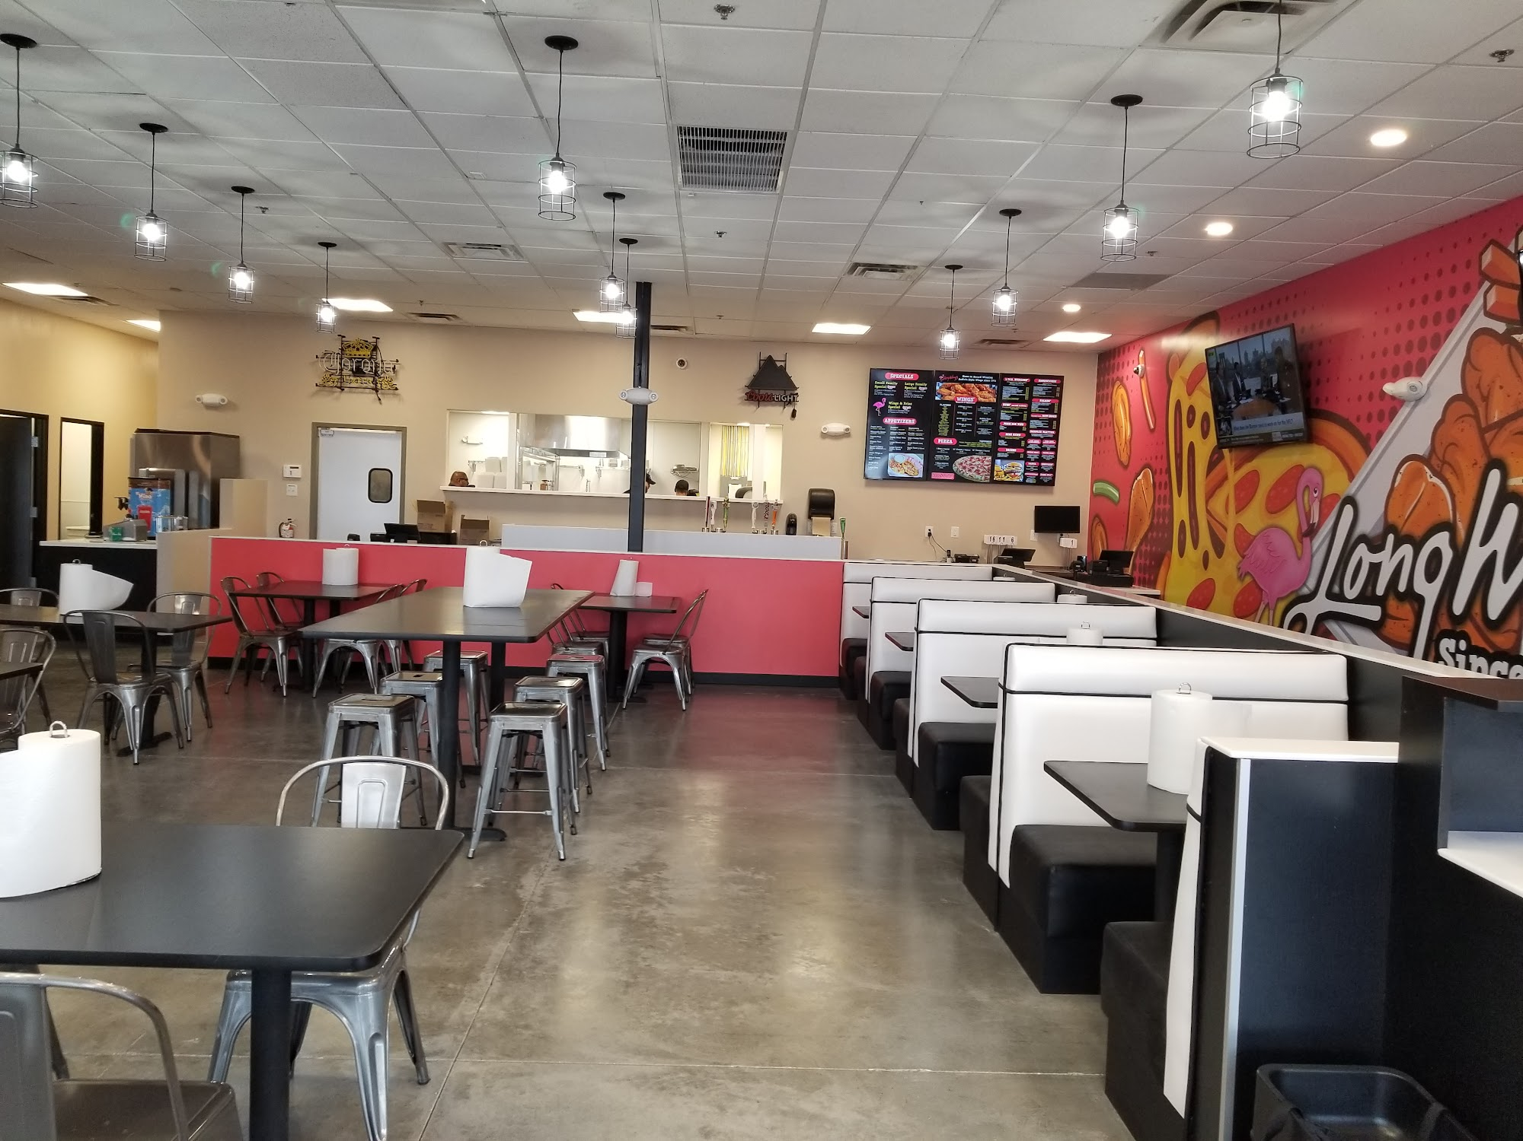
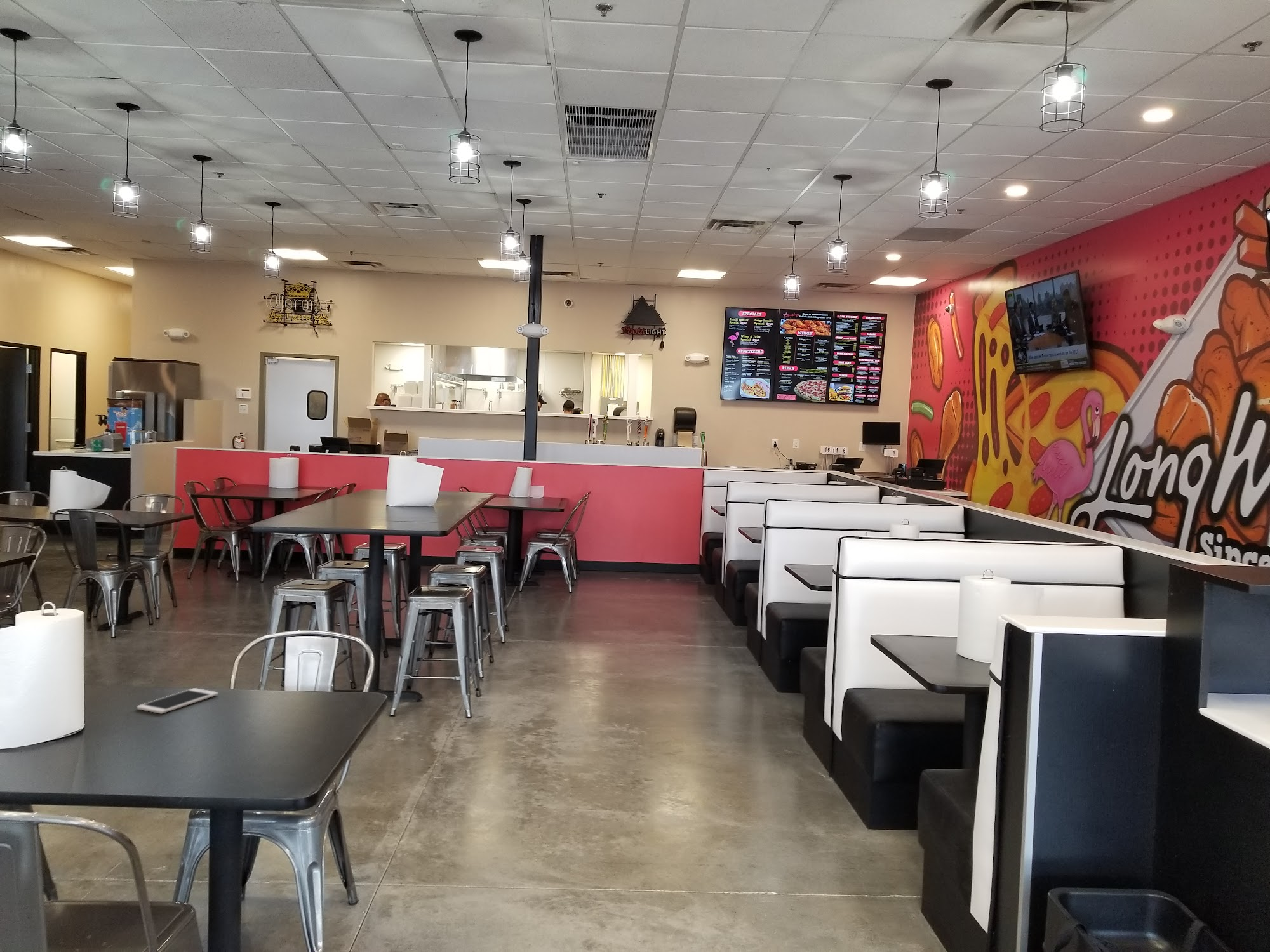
+ cell phone (178, 700)
